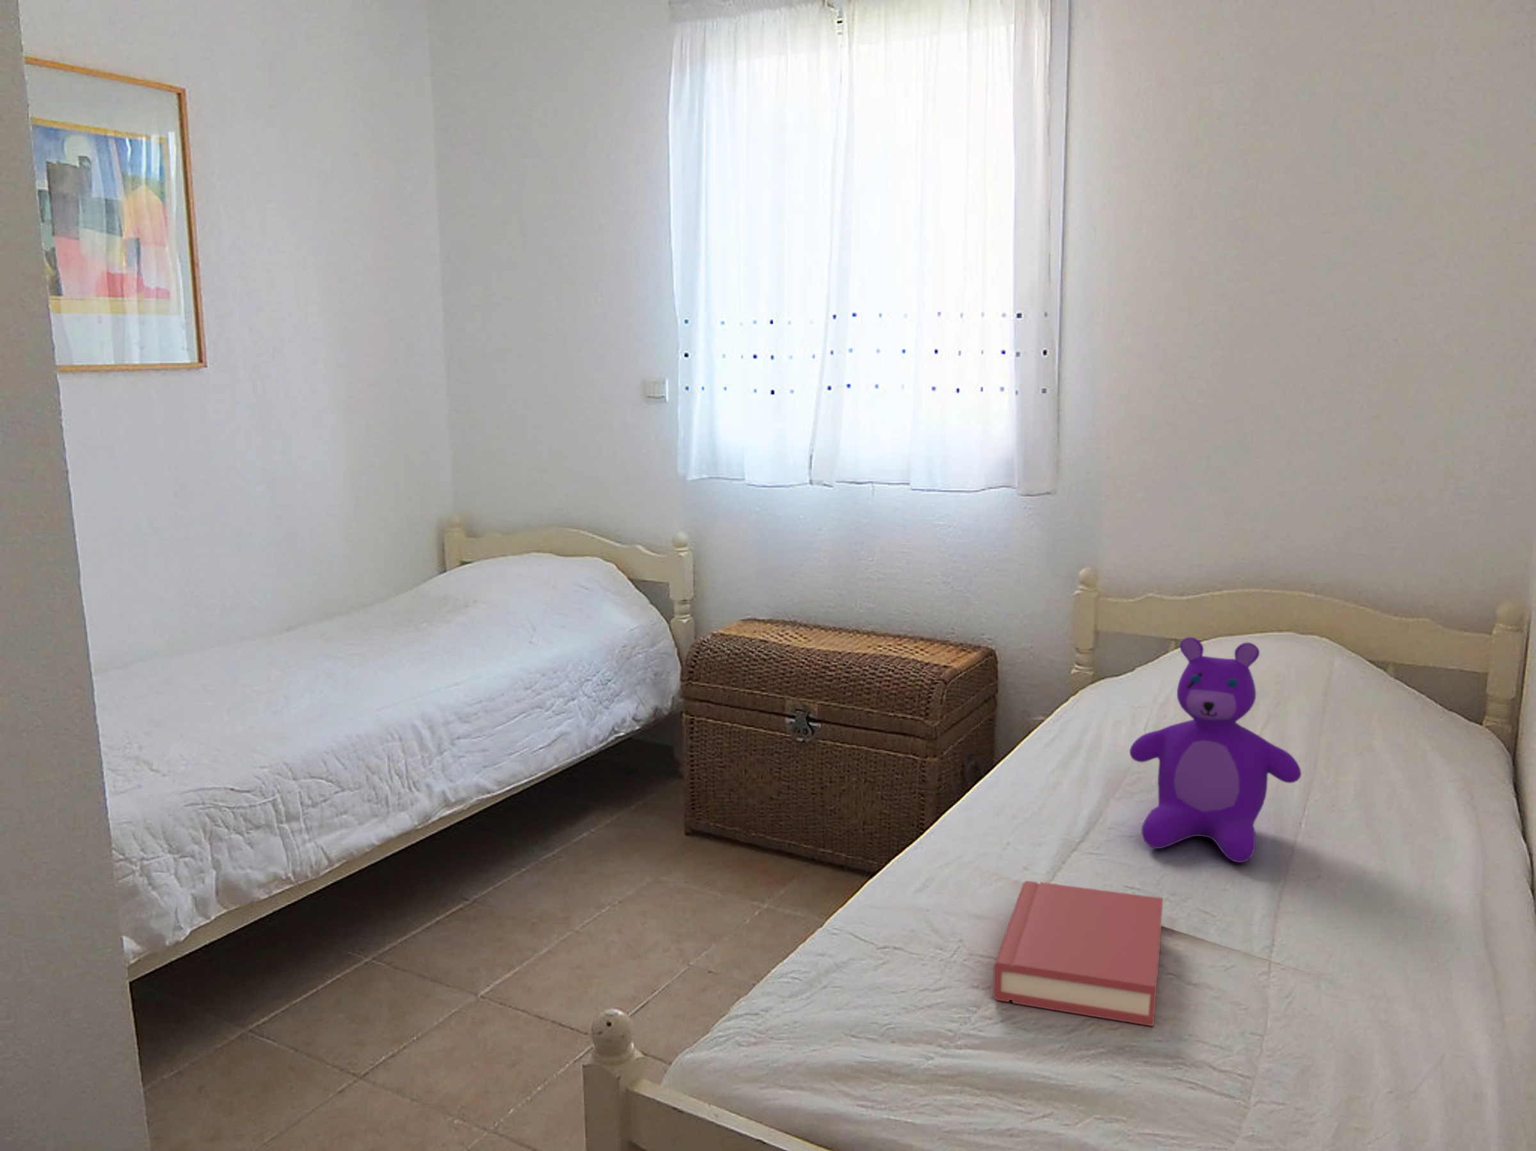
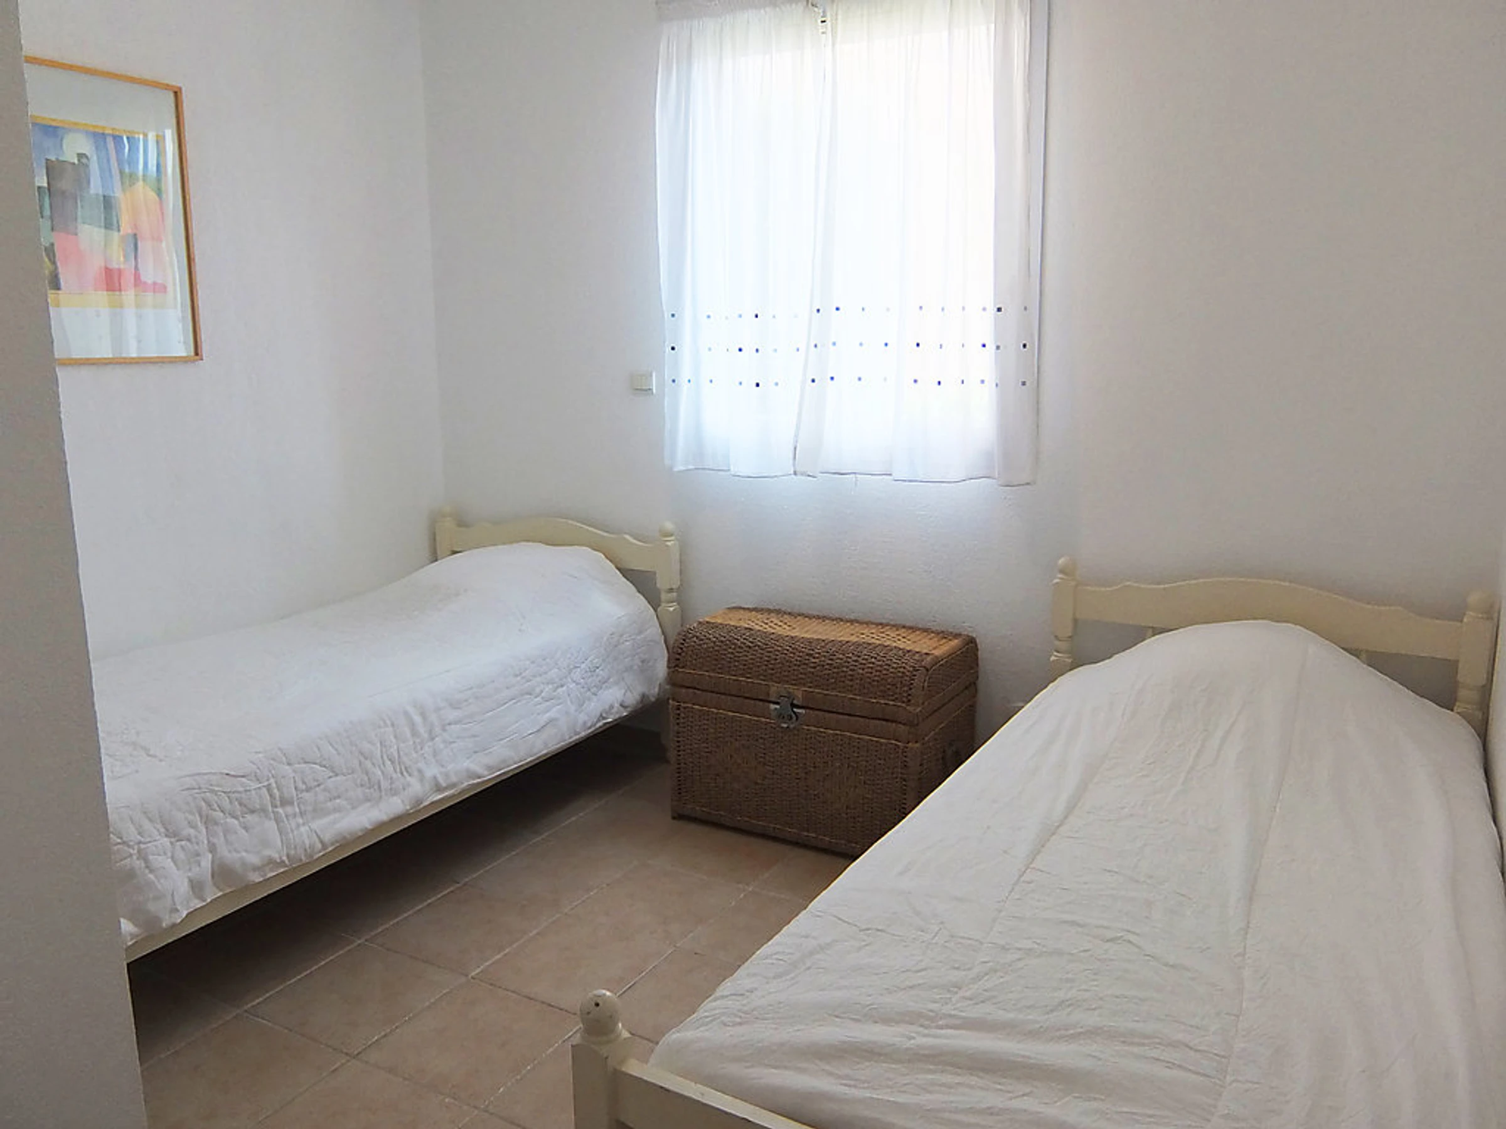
- teddy bear (1209, 744)
- hardback book (1082, 947)
